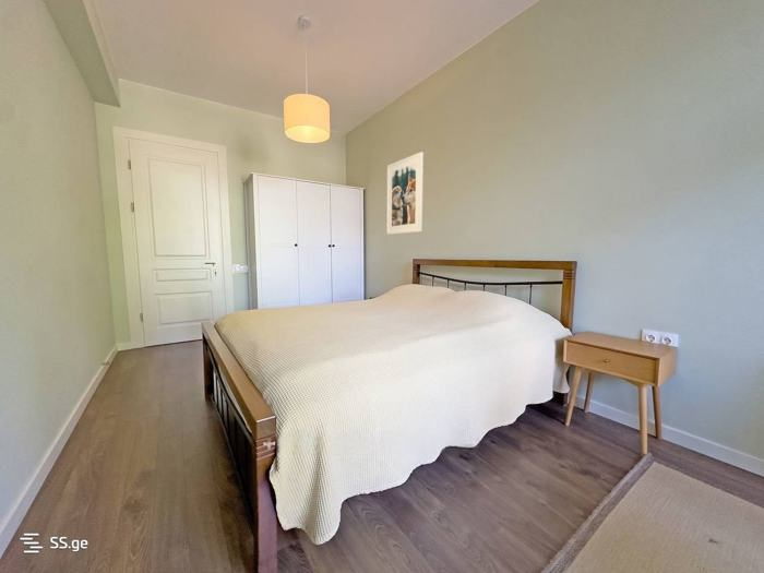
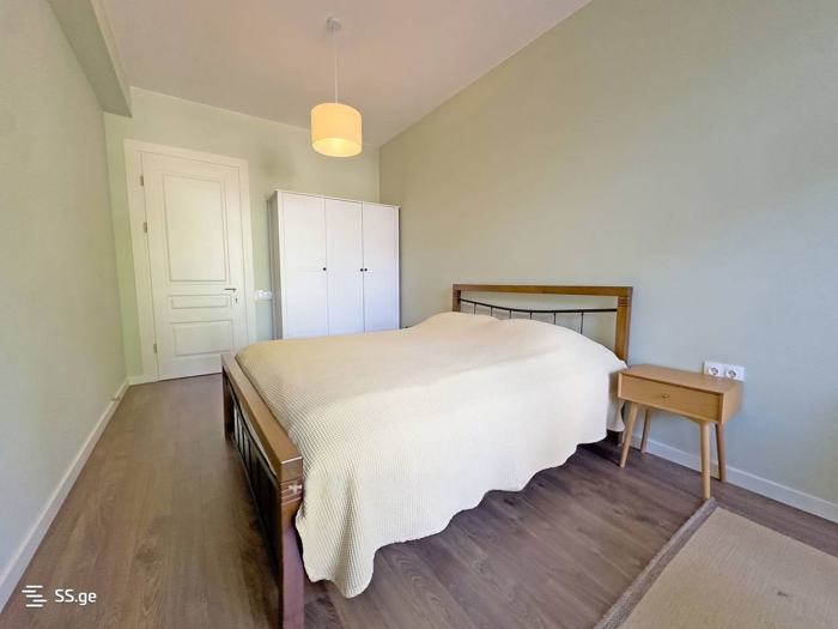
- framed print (403, 196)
